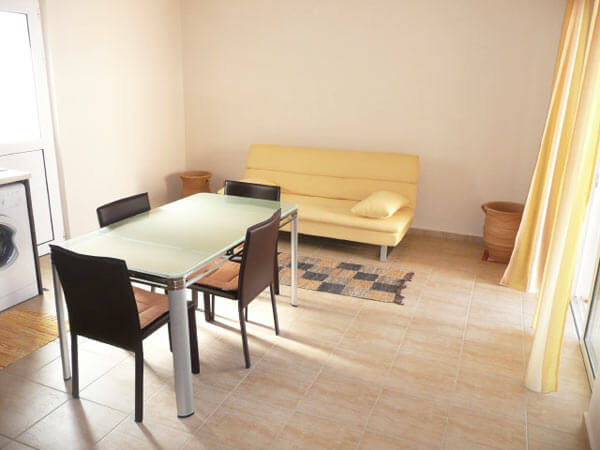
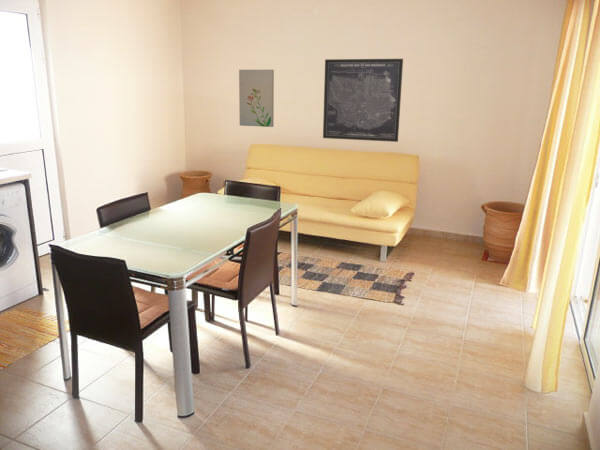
+ wall art (256, 98)
+ wall art (361, 100)
